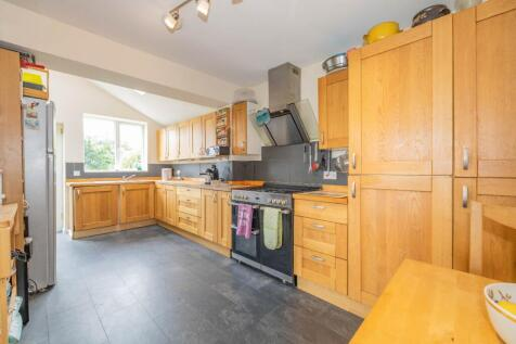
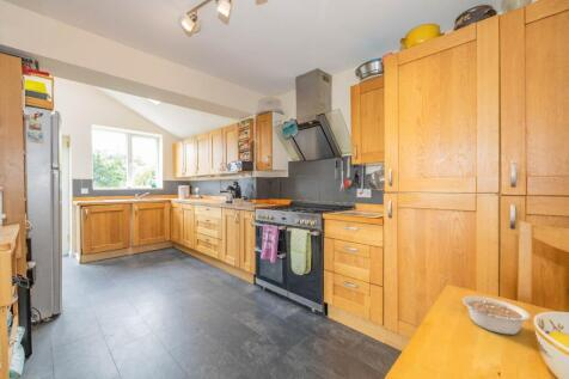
+ legume (496, 314)
